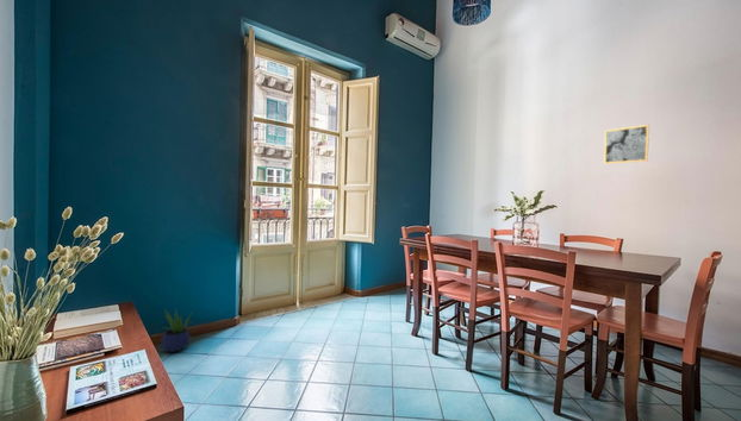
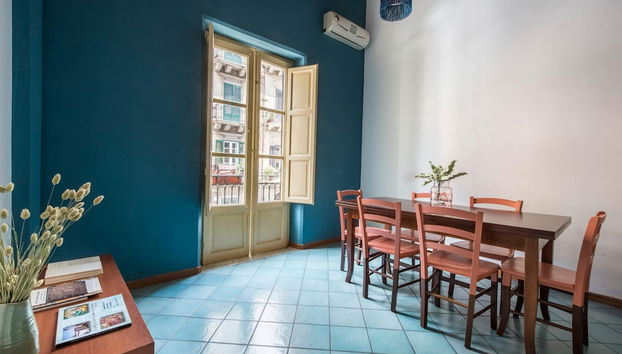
- wall art (625, 145)
- potted plant (178, 328)
